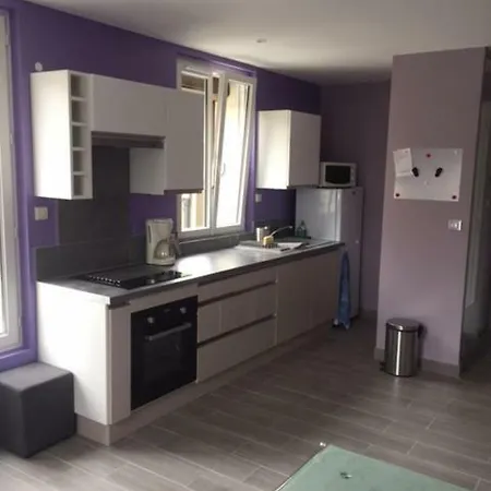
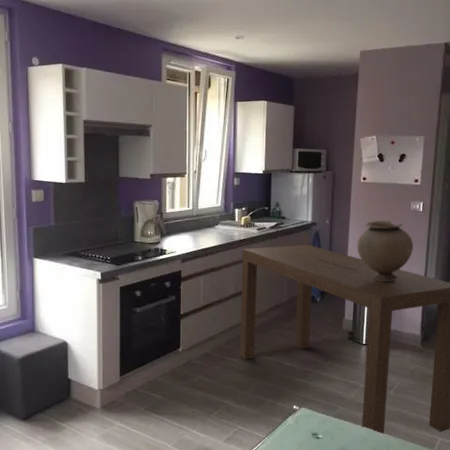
+ vase (384, 250)
+ dining table (309, 327)
